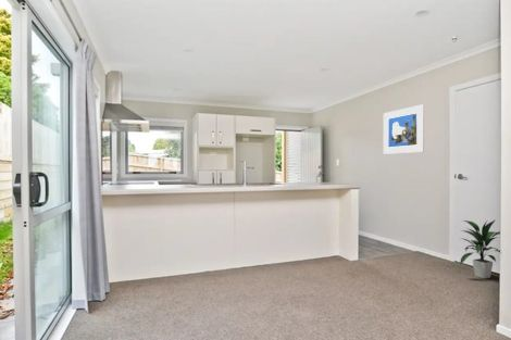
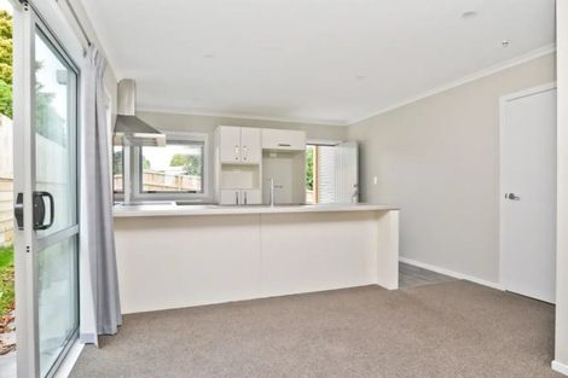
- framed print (401, 130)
- indoor plant (479, 247)
